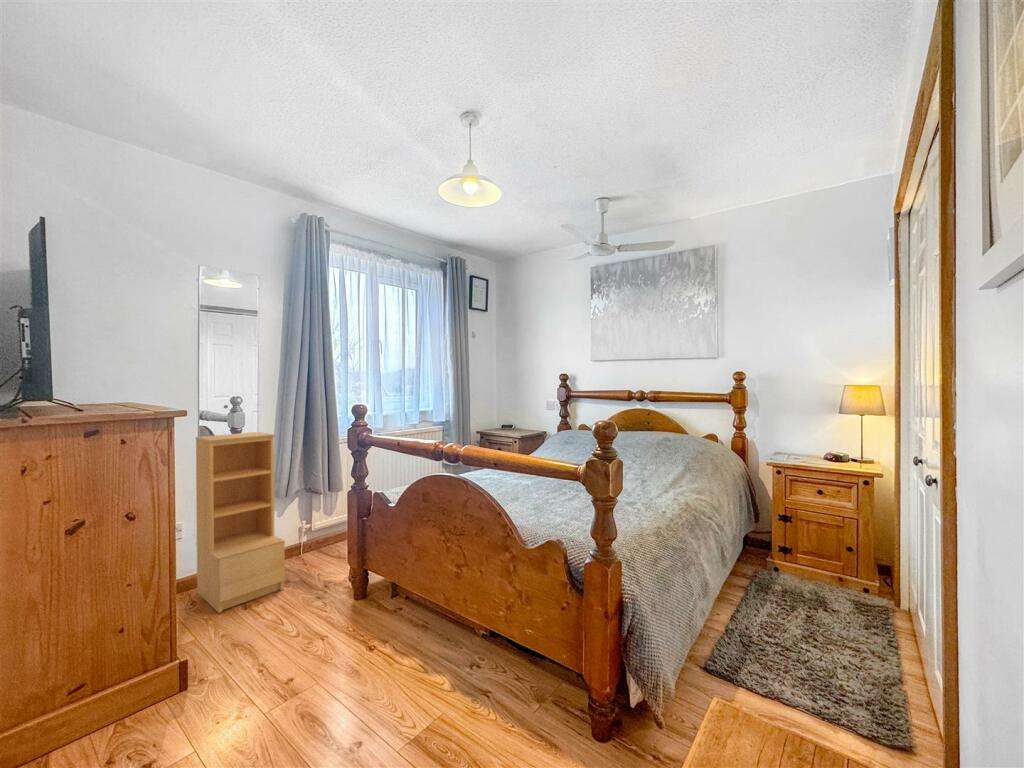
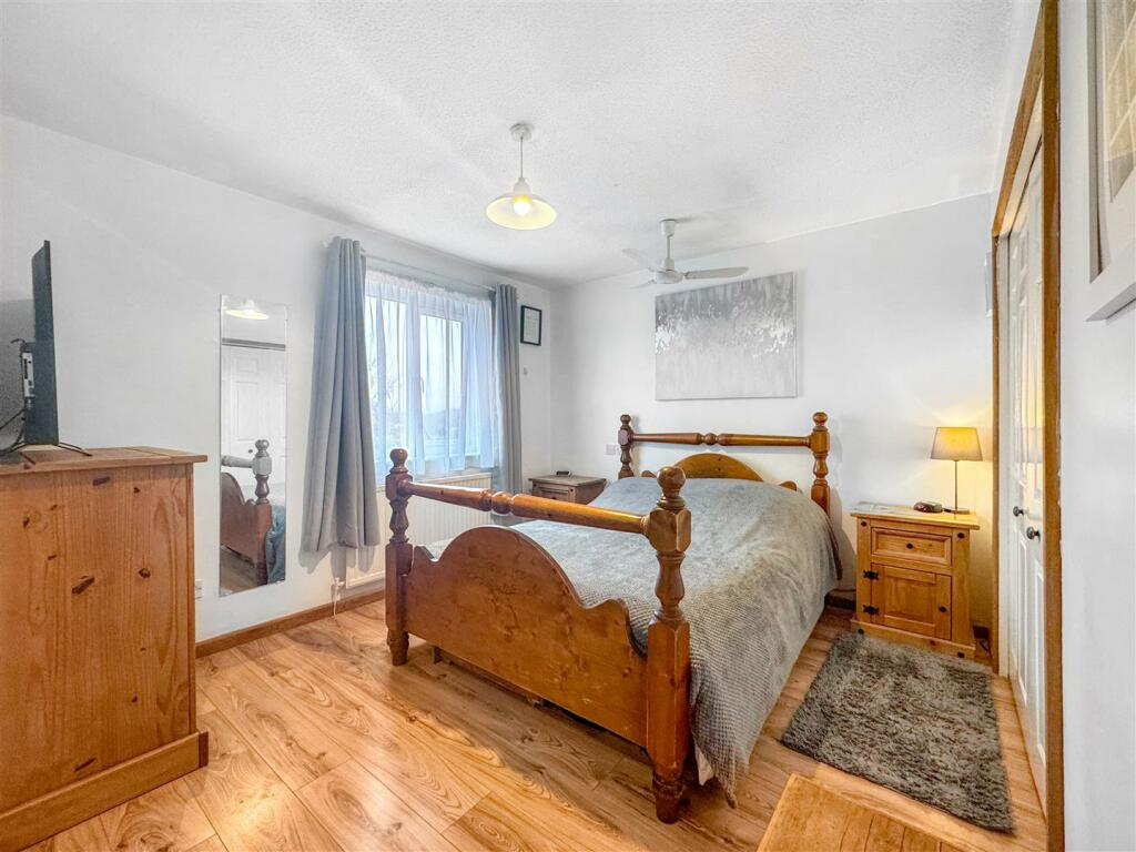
- bookshelf (240, 513)
